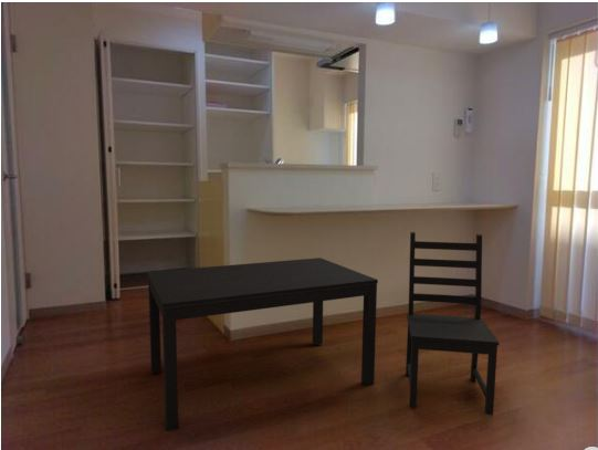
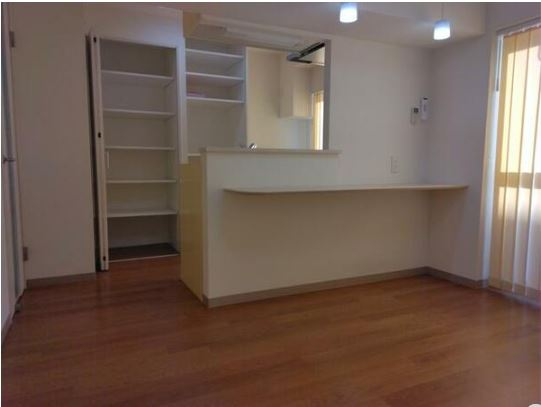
- dining table (322, 312)
